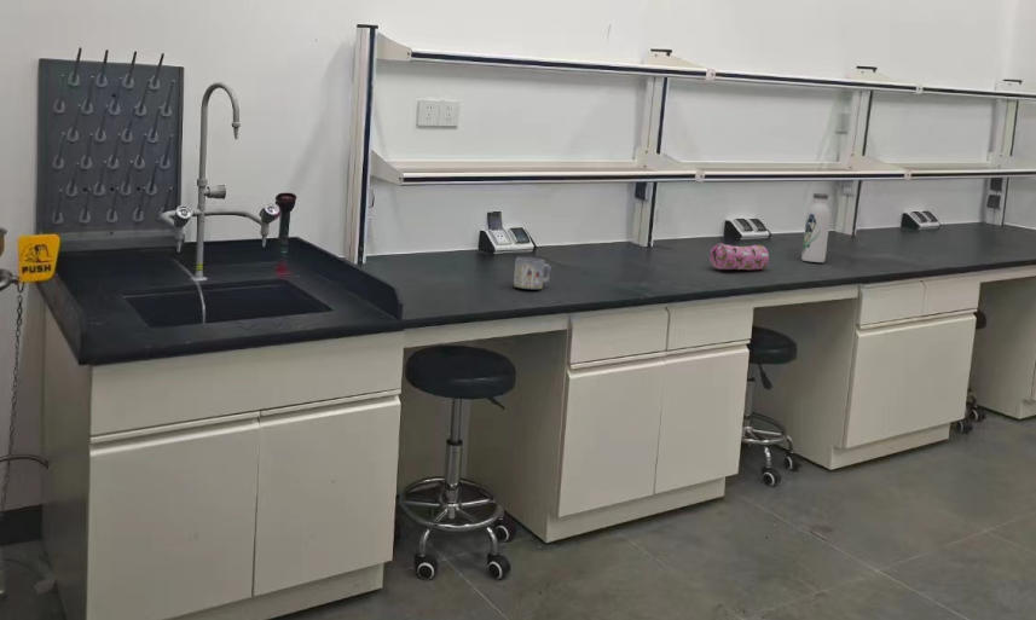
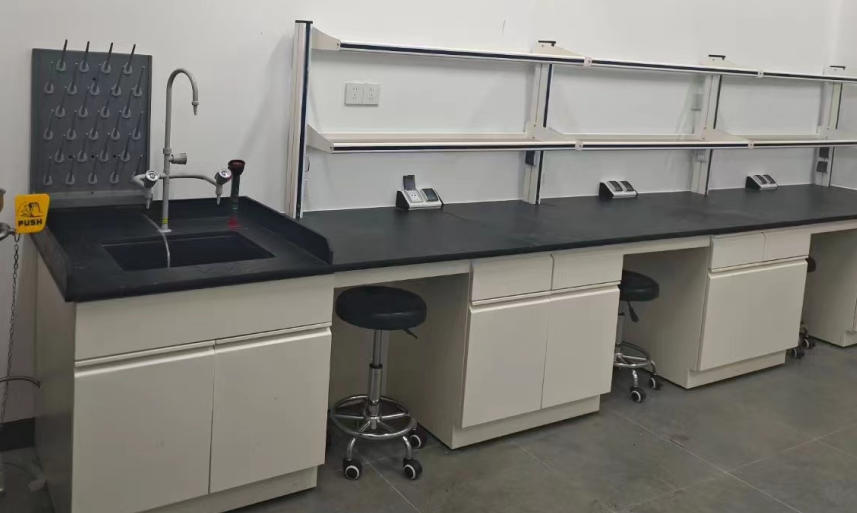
- pencil case (739, 256)
- mug (533, 273)
- water bottle (816, 227)
